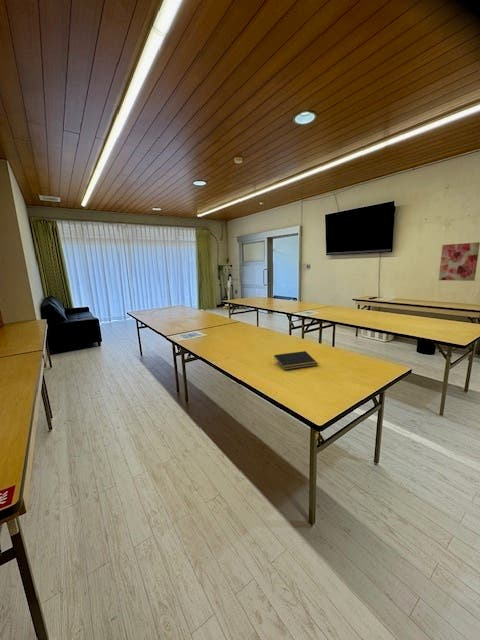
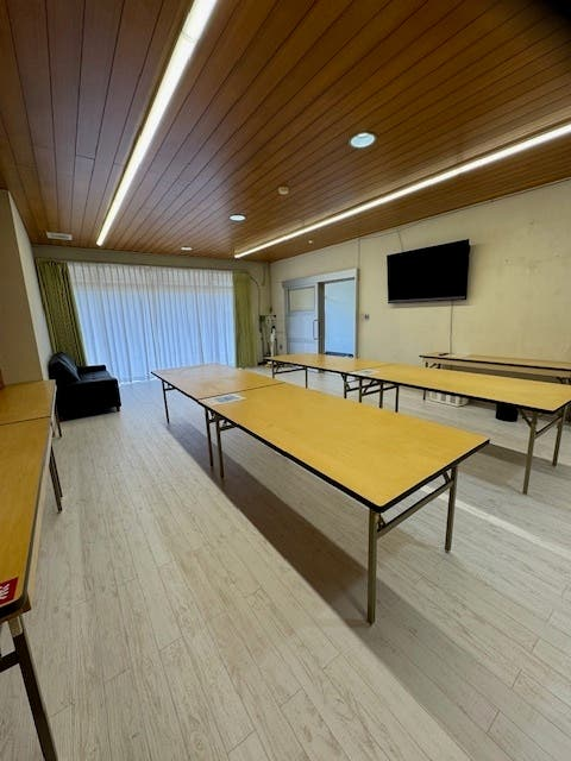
- notepad (295, 359)
- wall art (458, 262)
